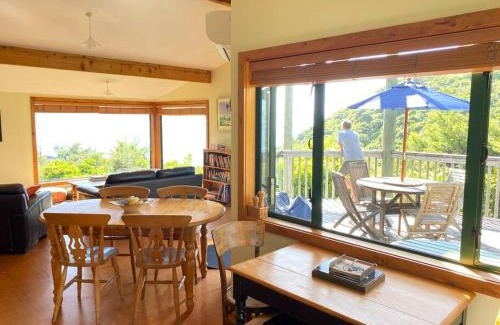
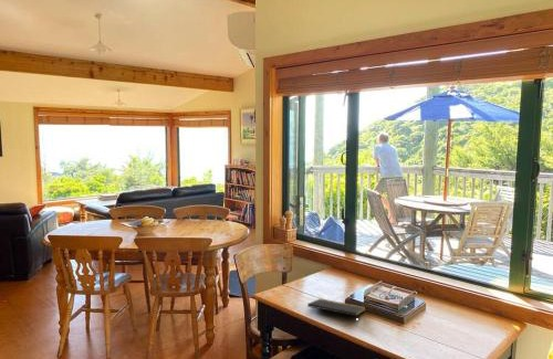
+ notepad (336, 306)
